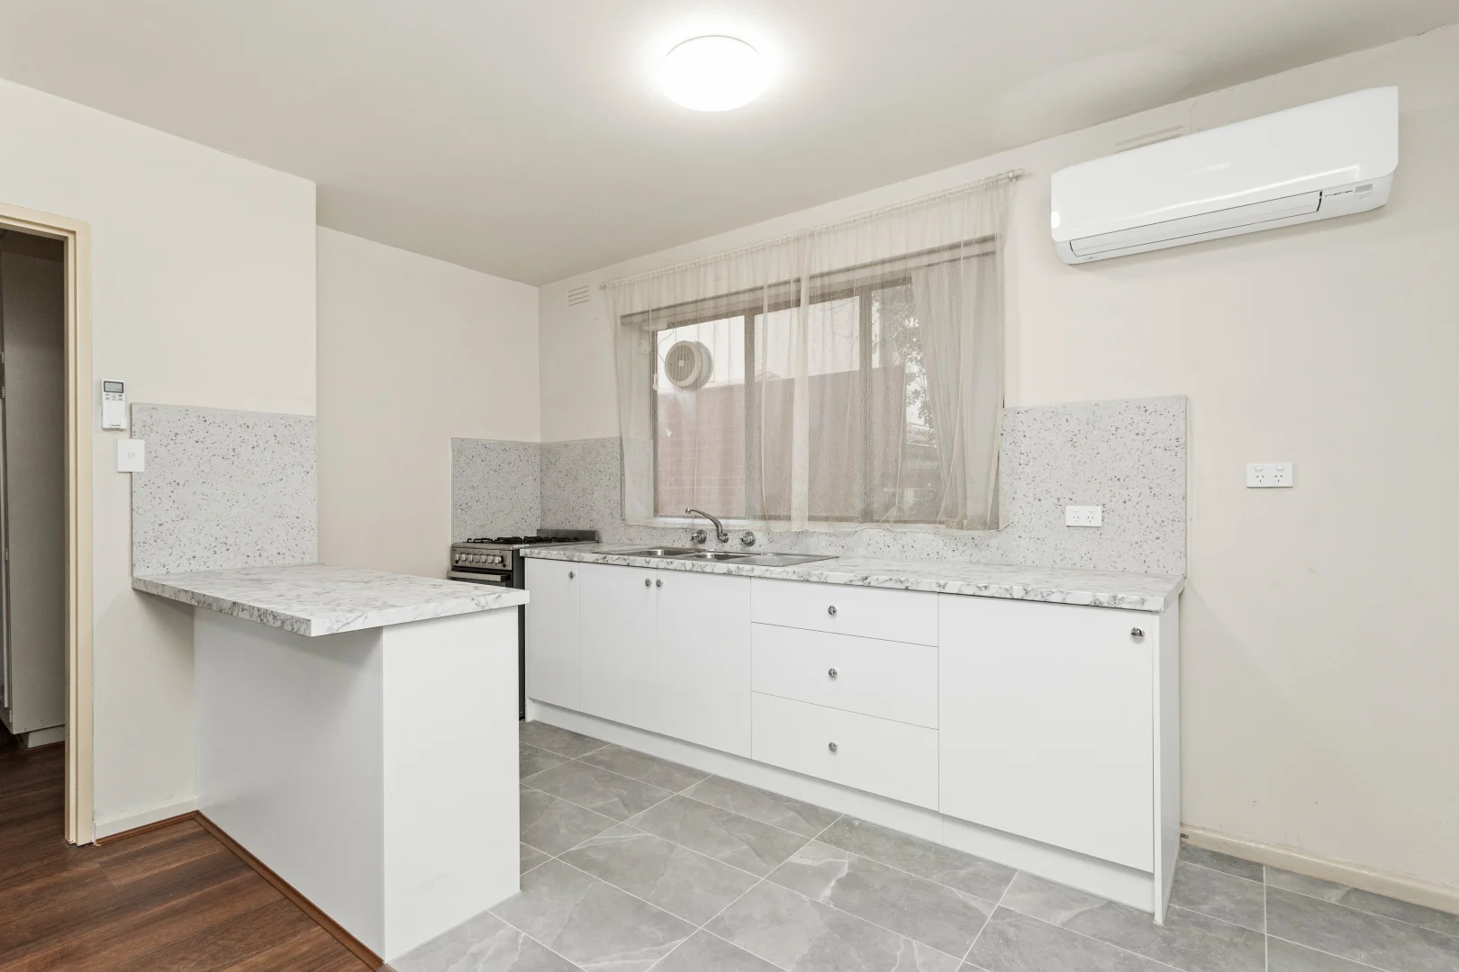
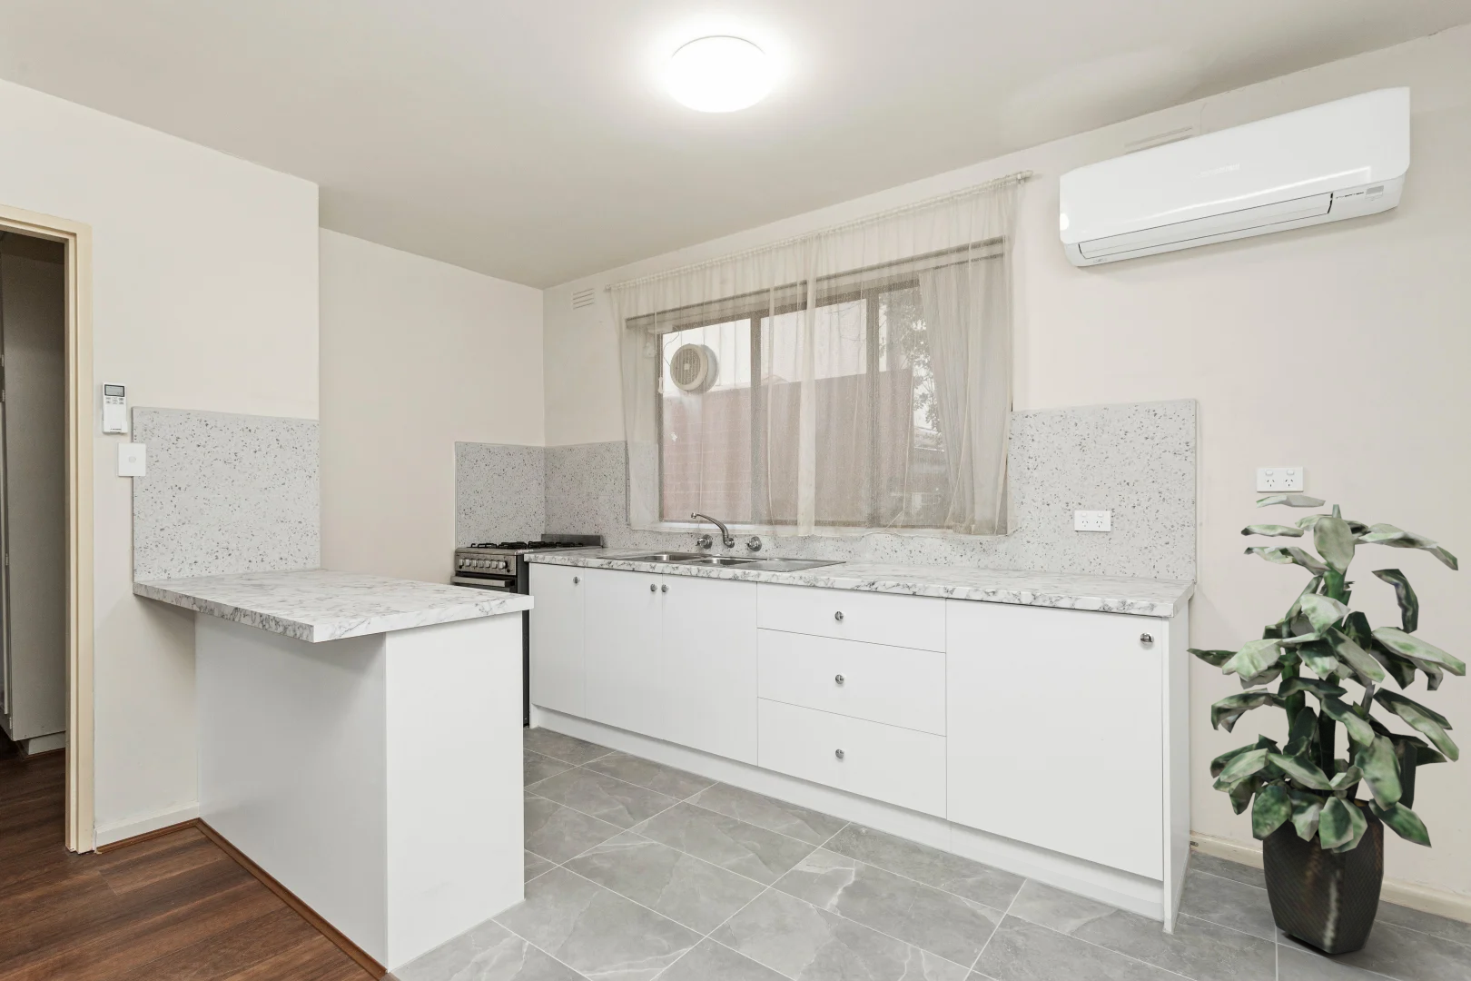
+ indoor plant (1313, 711)
